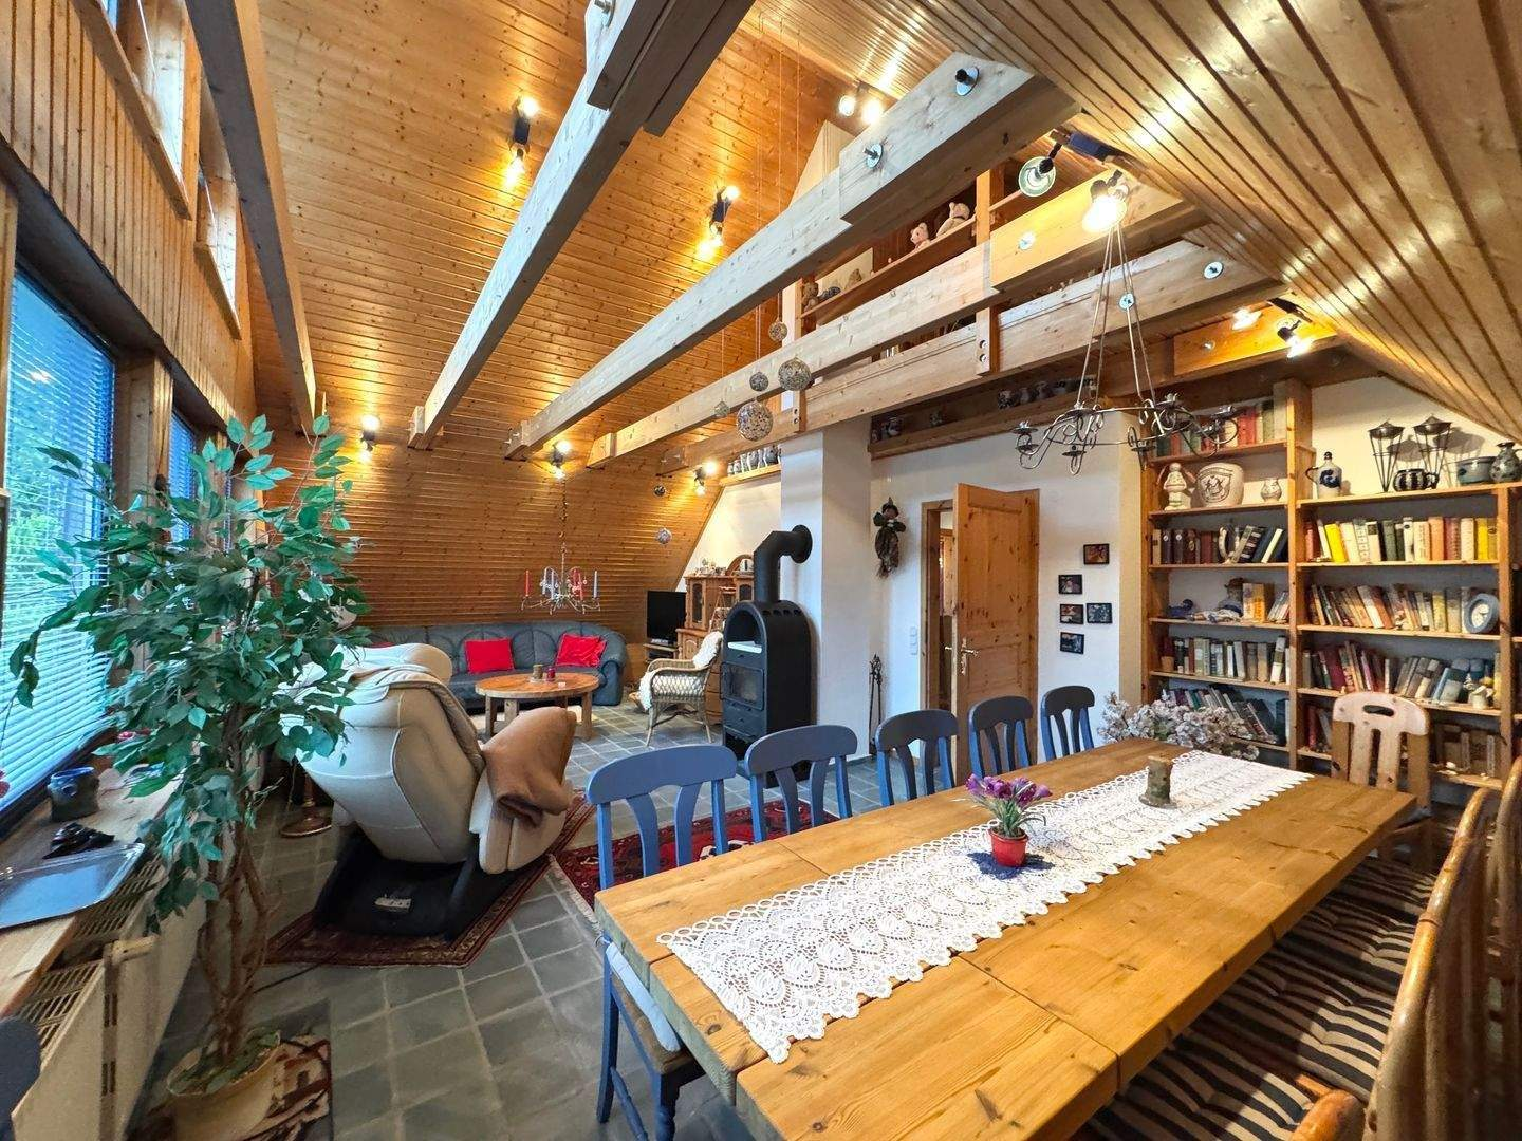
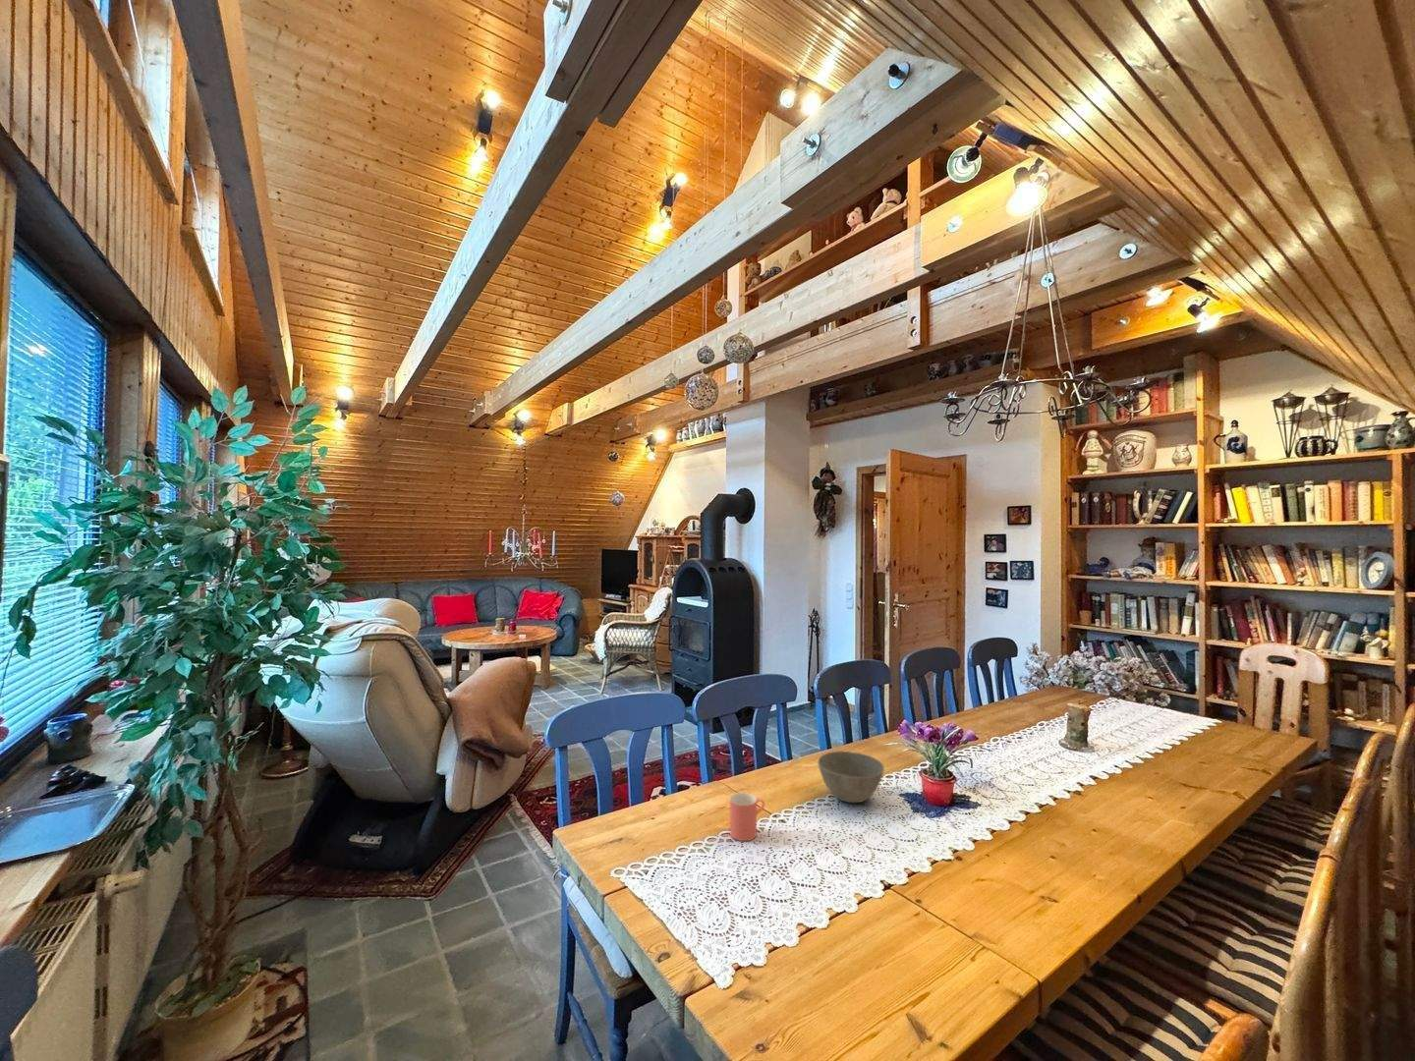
+ cup (748, 815)
+ bowl (850, 780)
